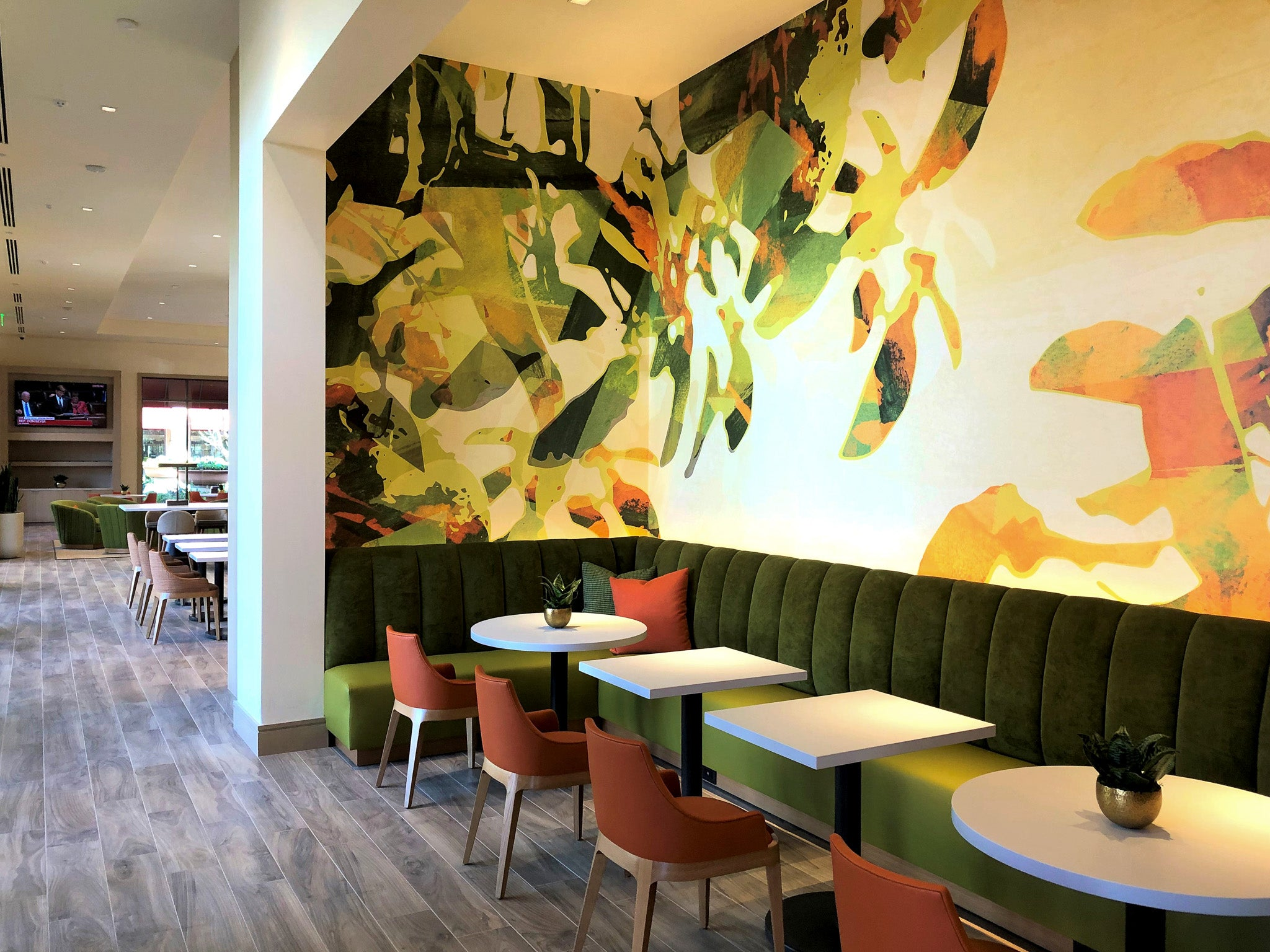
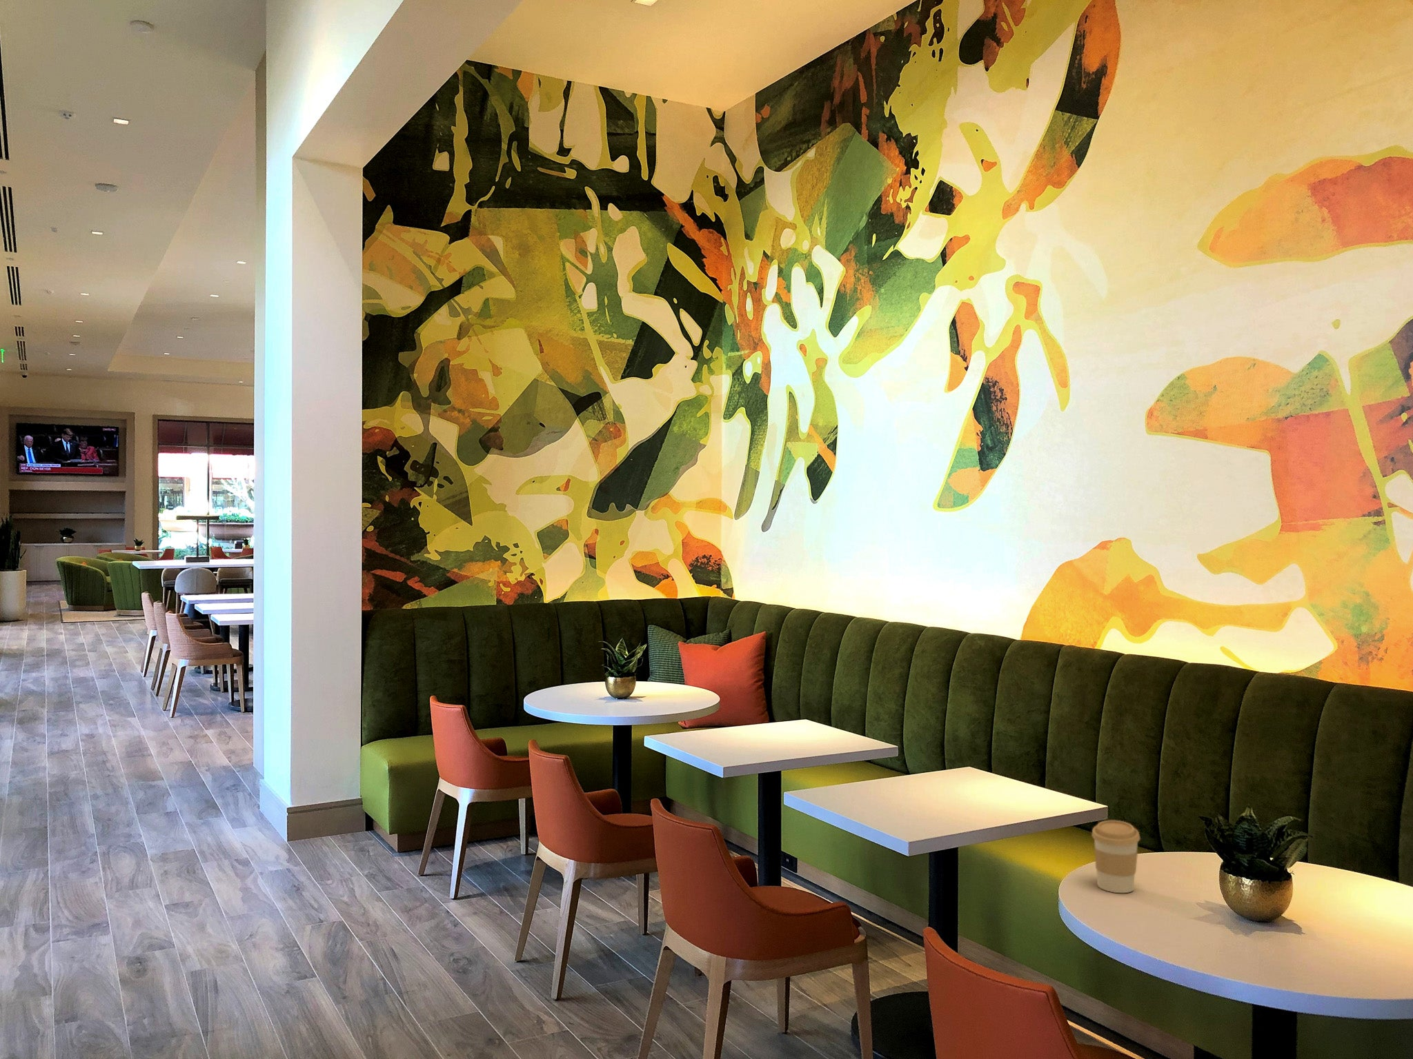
+ coffee cup (1115, 855)
